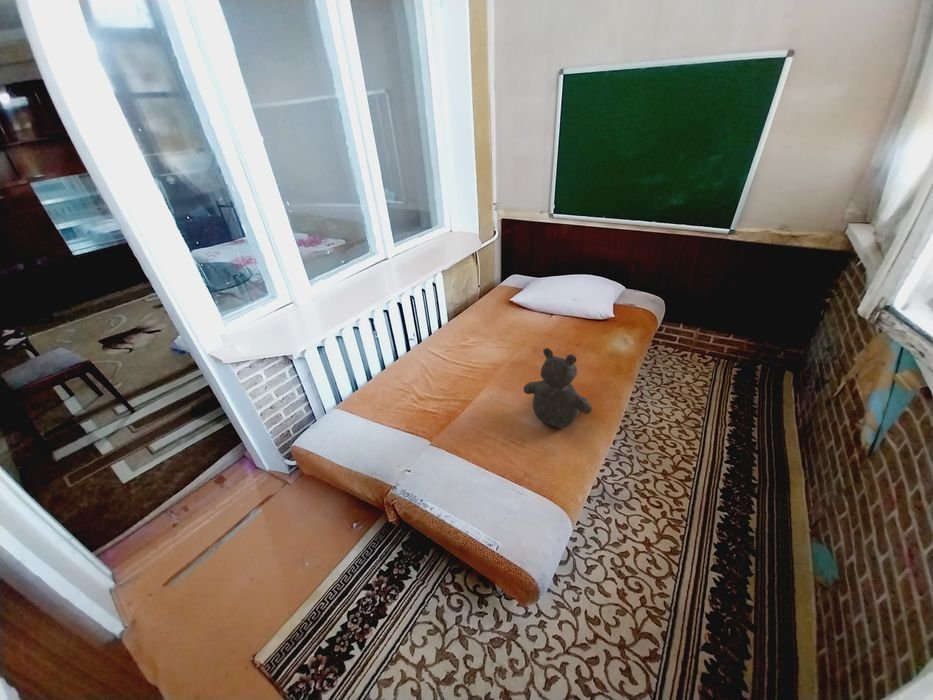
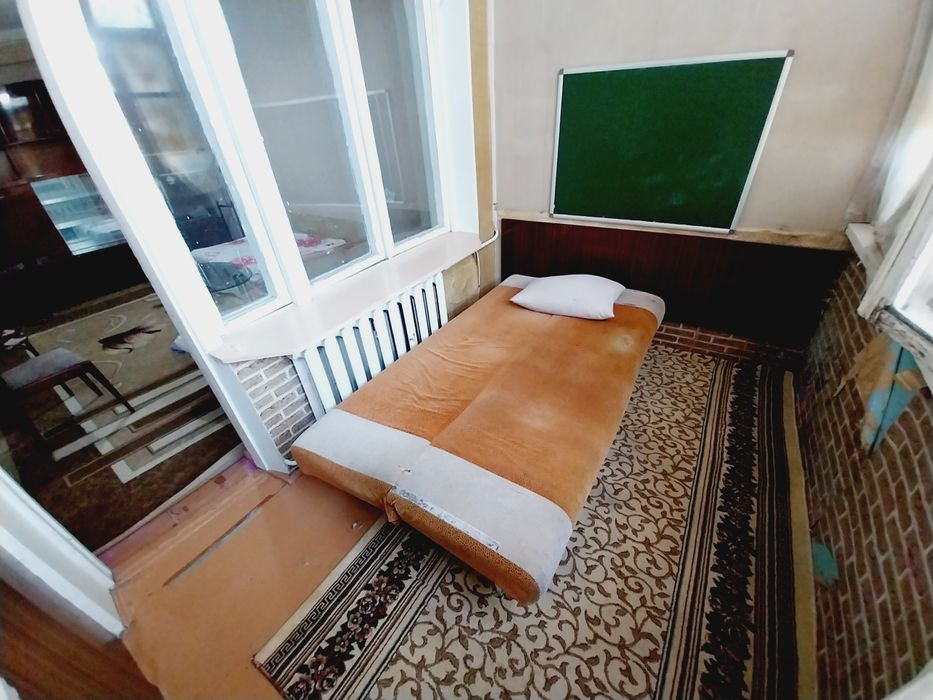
- teddy bear (562, 382)
